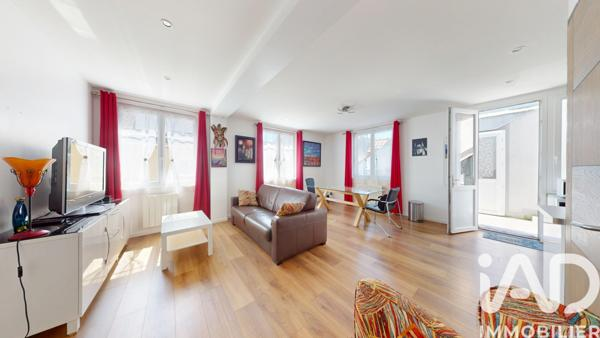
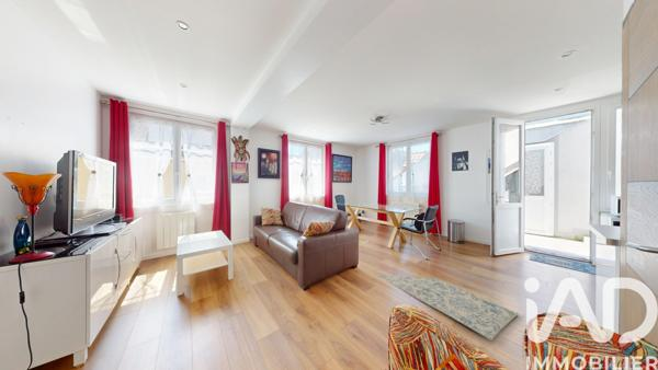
+ rug (435, 291)
